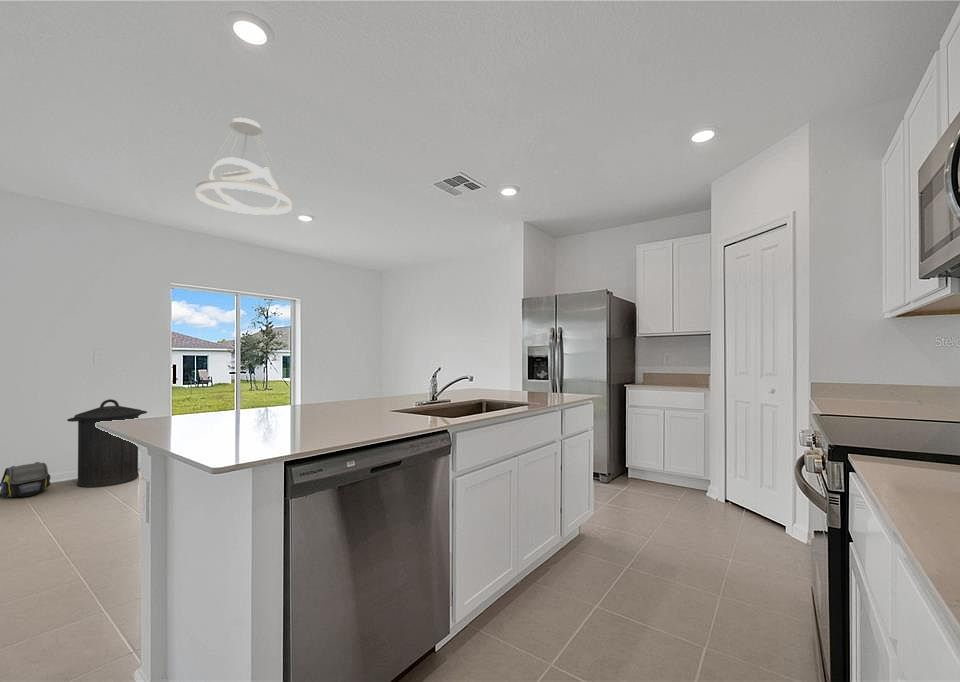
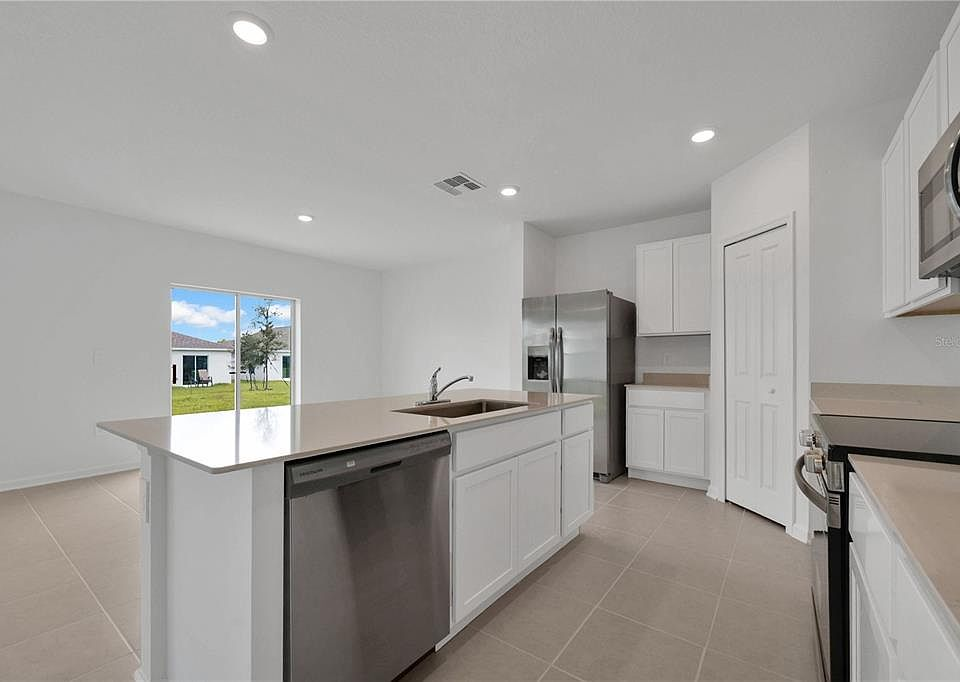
- trash can (109, 439)
- pendant light (246, 165)
- shoulder bag (25, 478)
